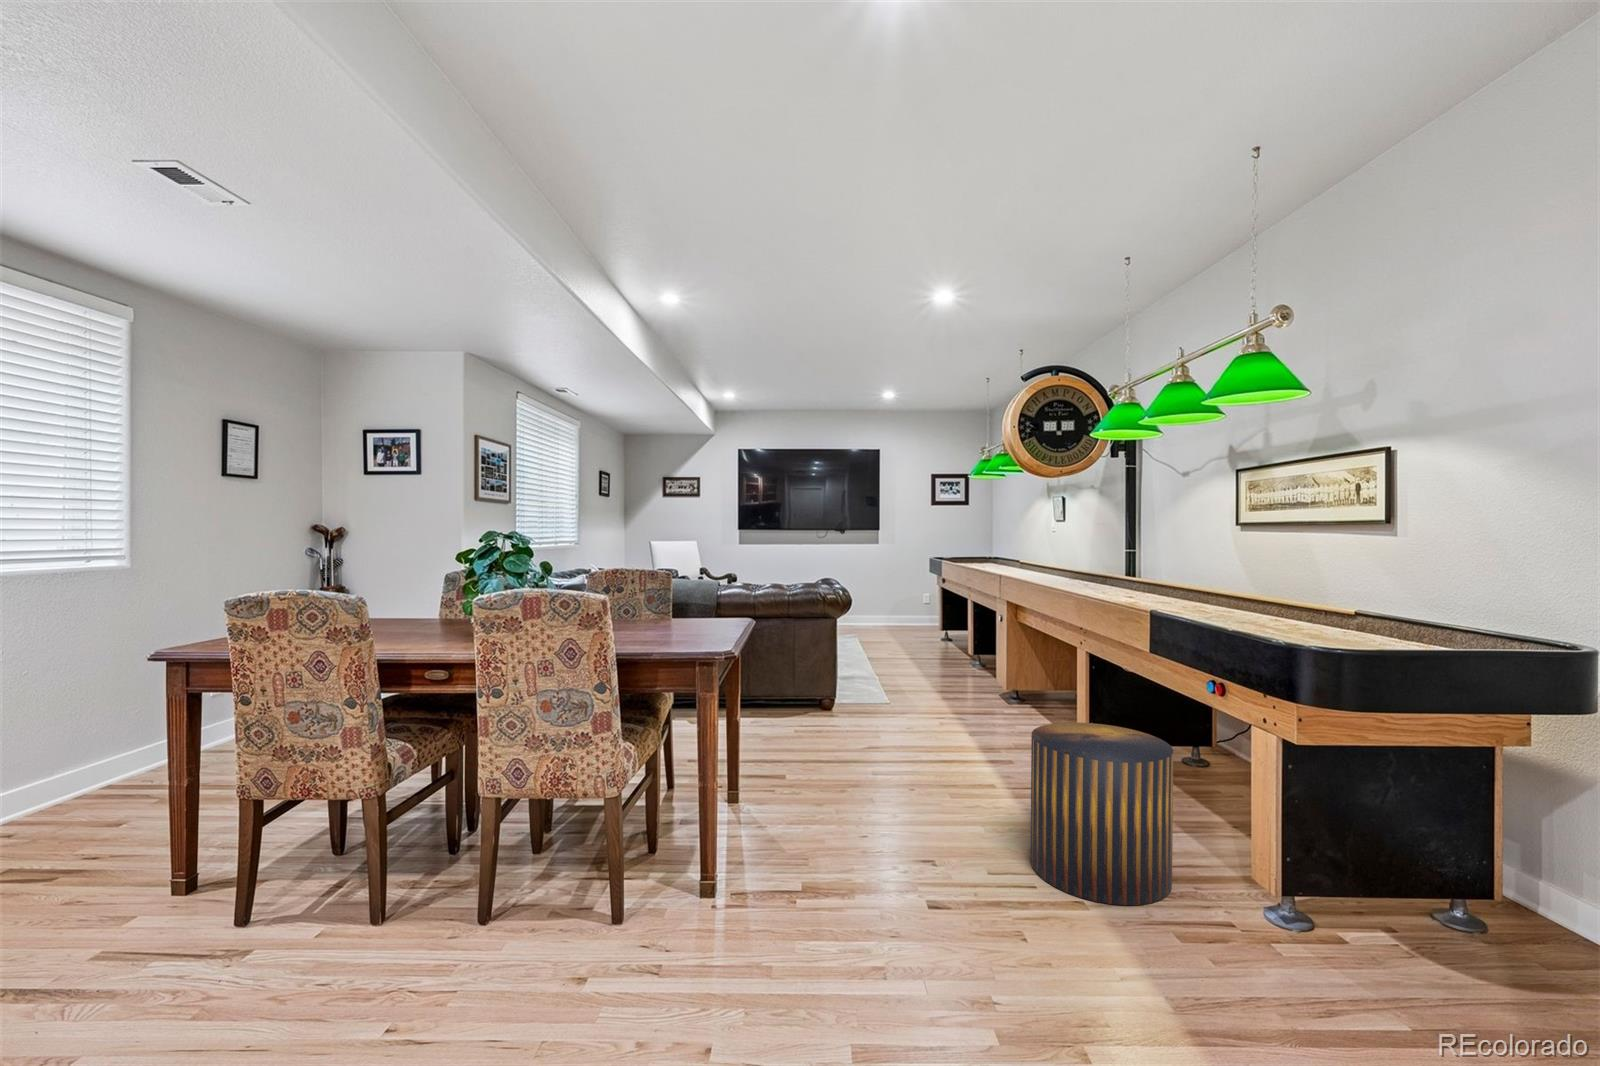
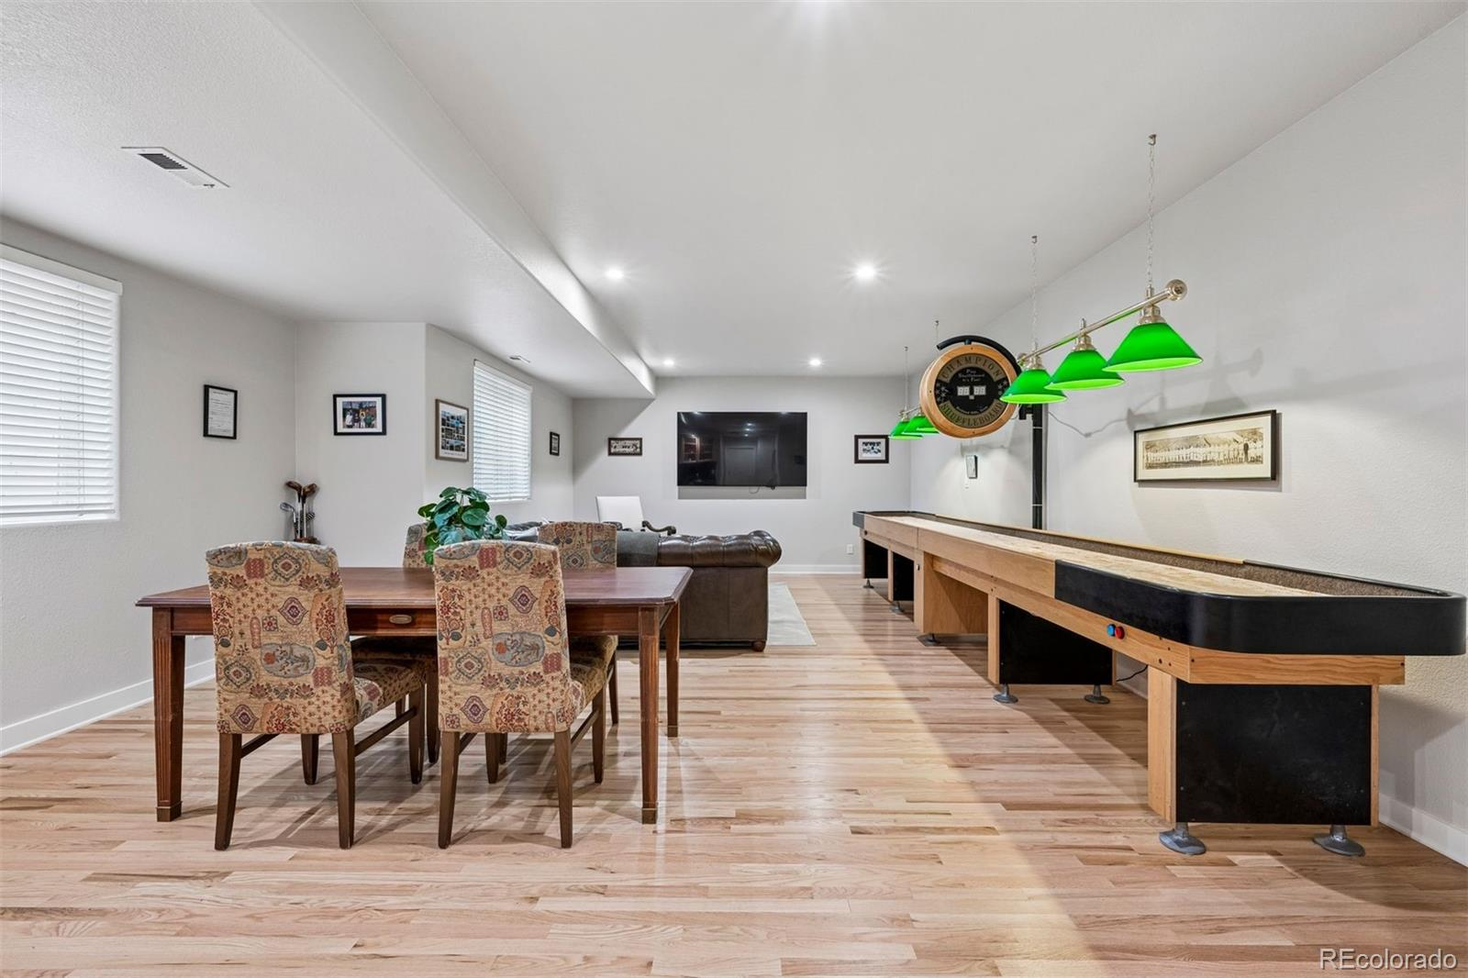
- stool (1099, 805)
